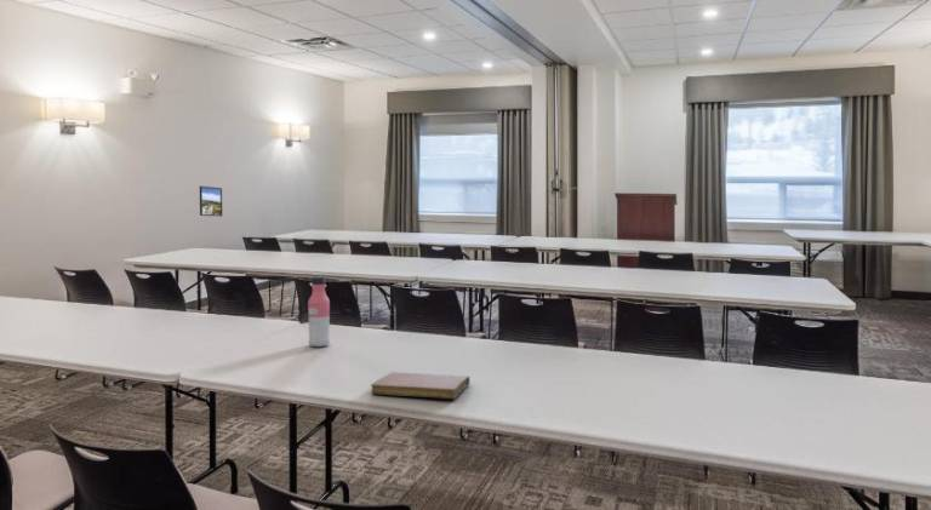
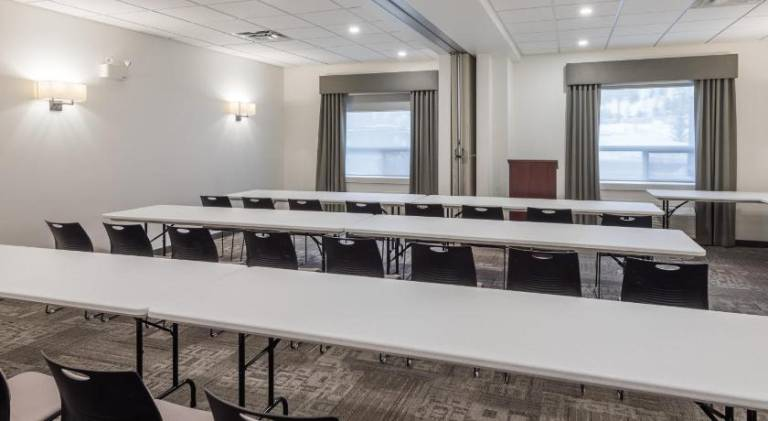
- water bottle (319, 310)
- notebook (421, 384)
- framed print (211, 201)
